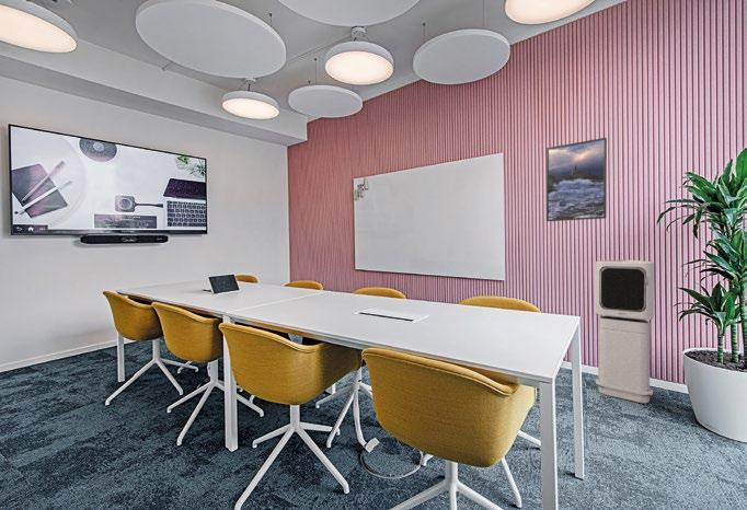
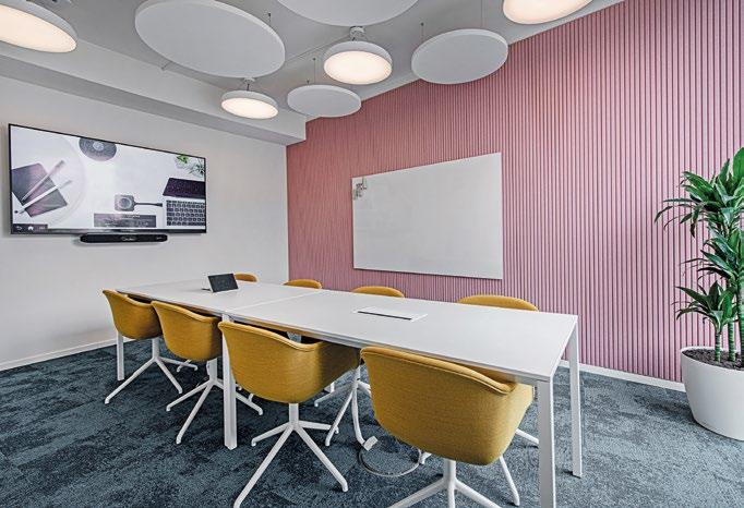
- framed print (575, 181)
- air purifier (624, 326)
